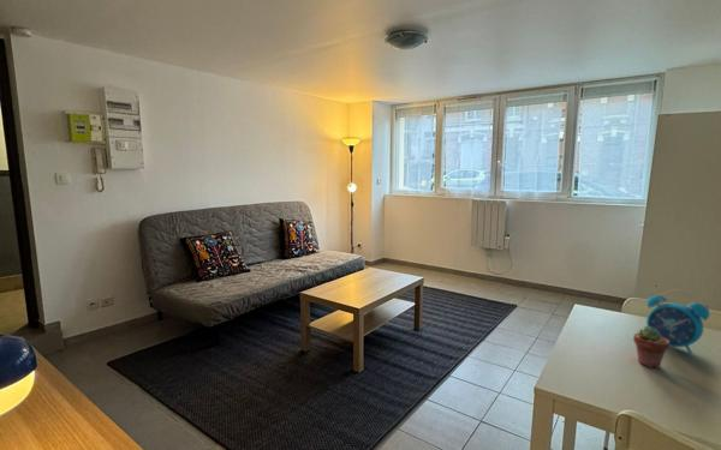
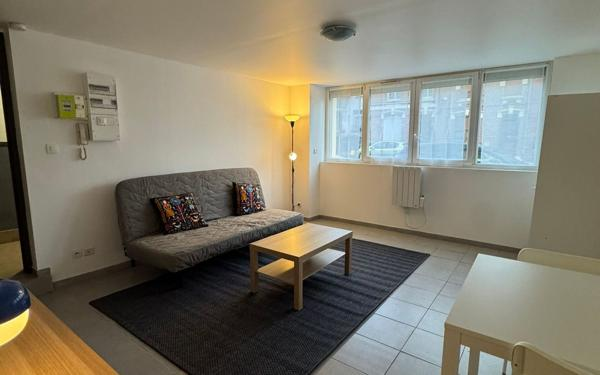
- alarm clock (674, 319)
- potted succulent (650, 344)
